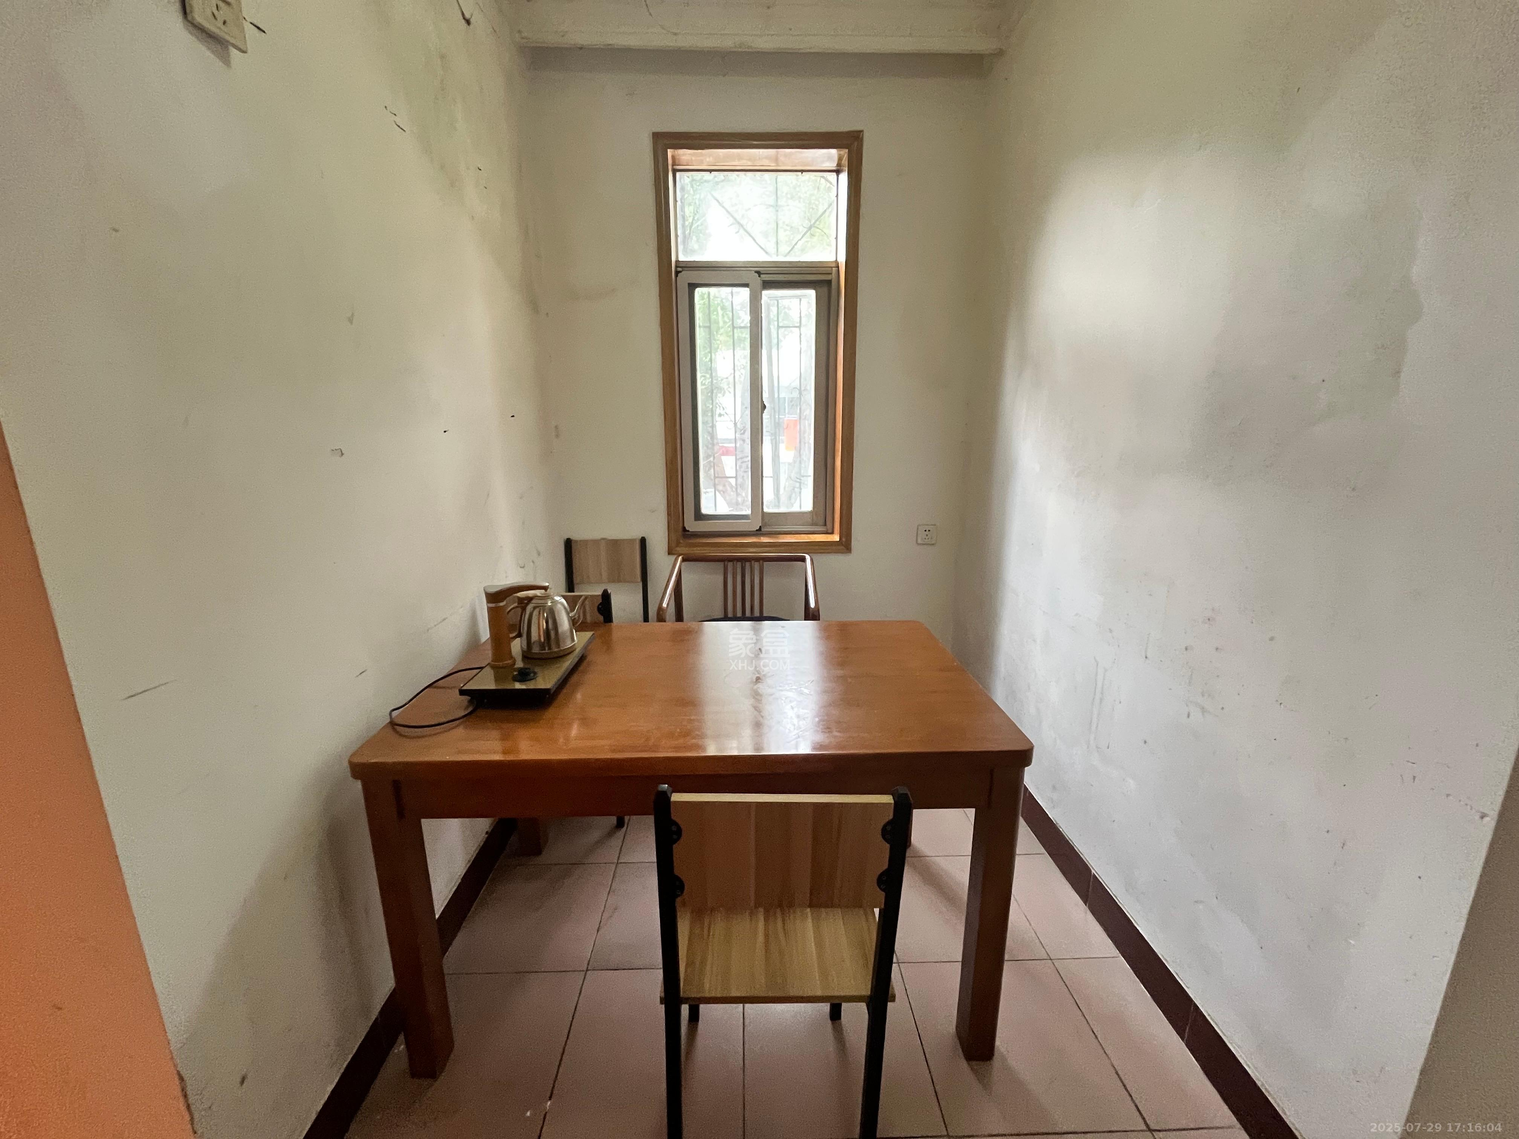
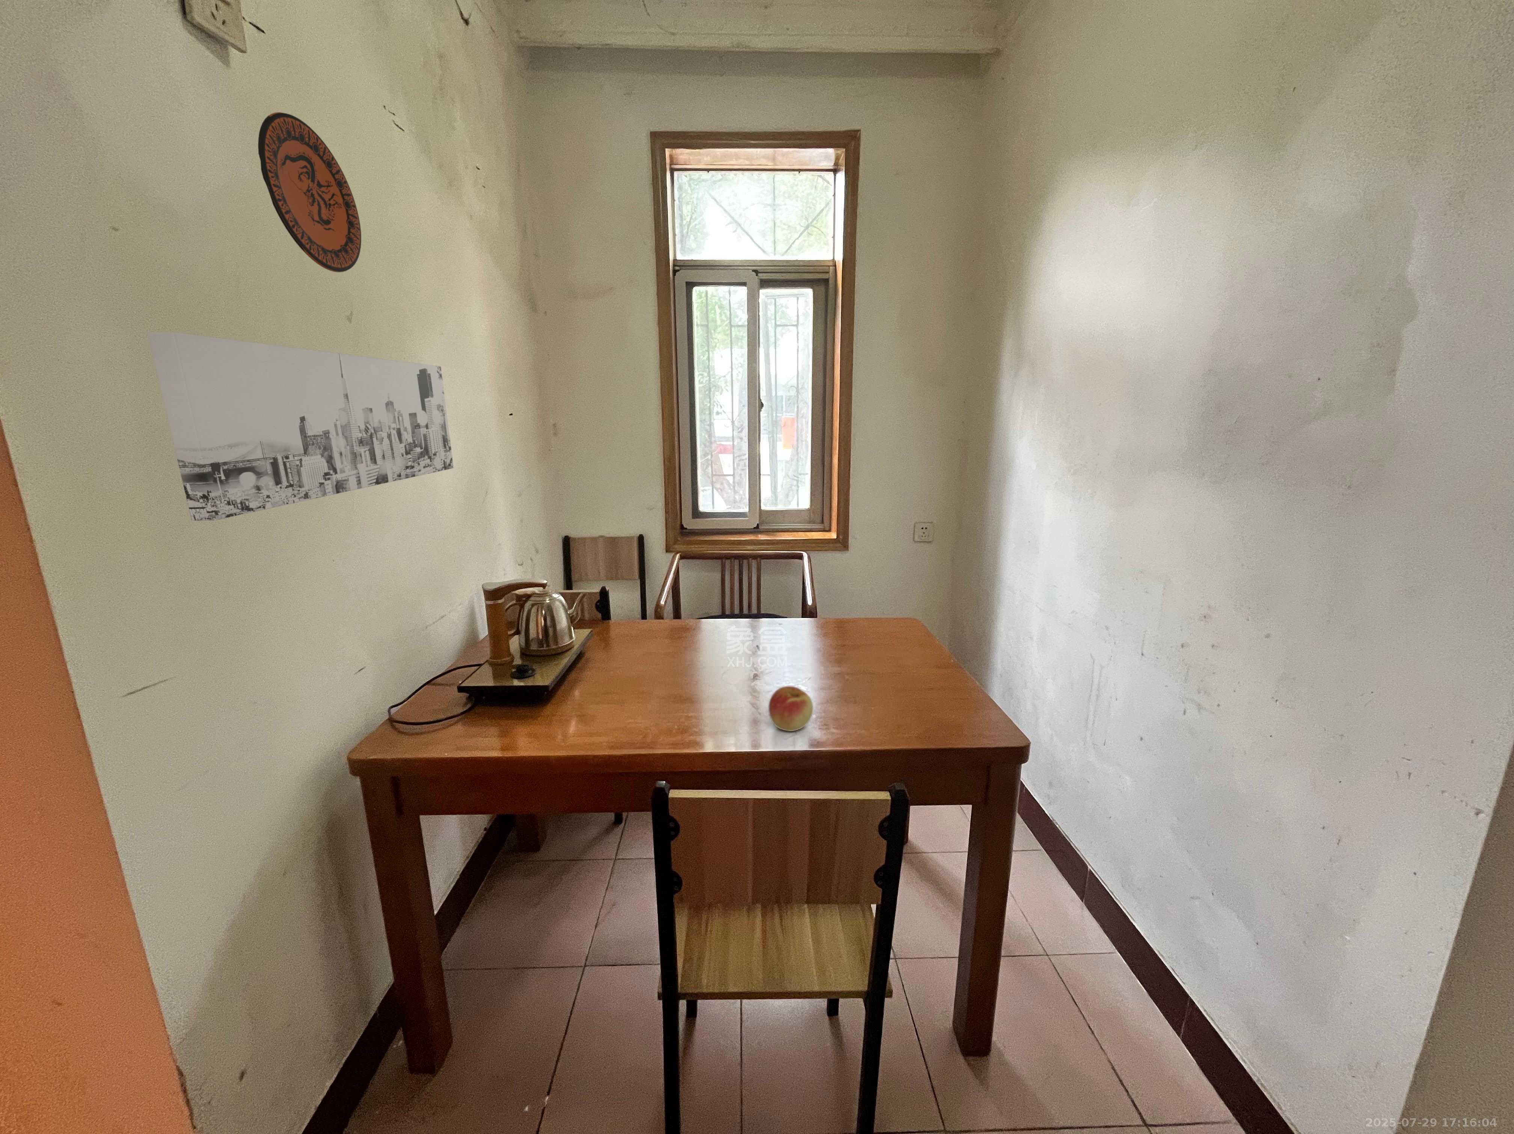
+ wall art (350, 422)
+ decorative plate (312, 197)
+ apple (790, 708)
